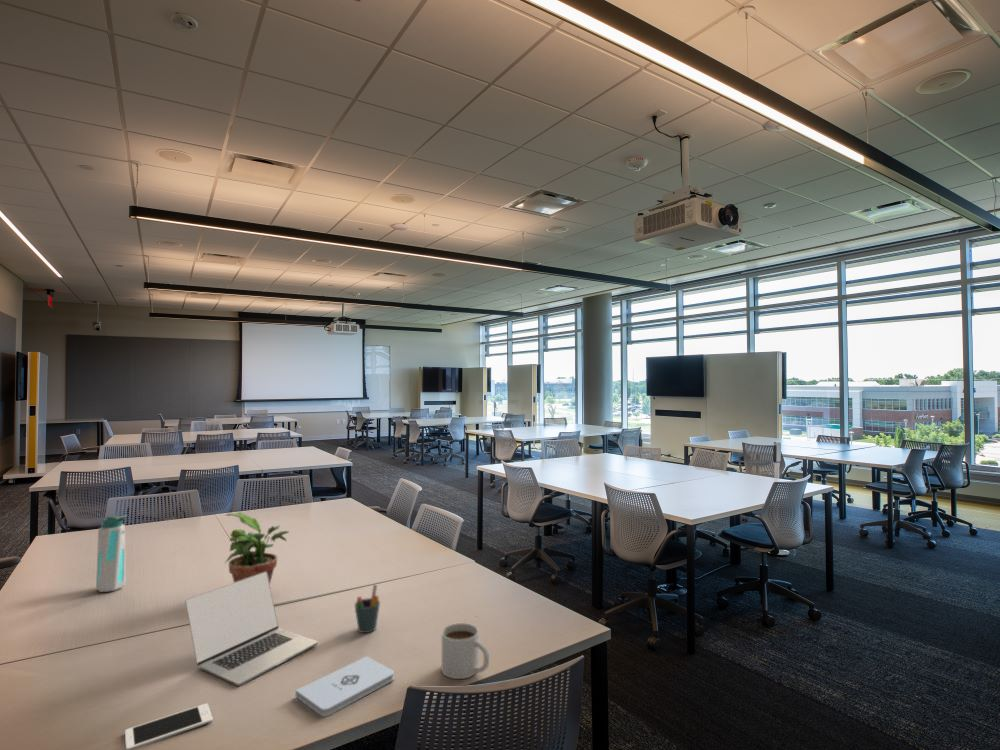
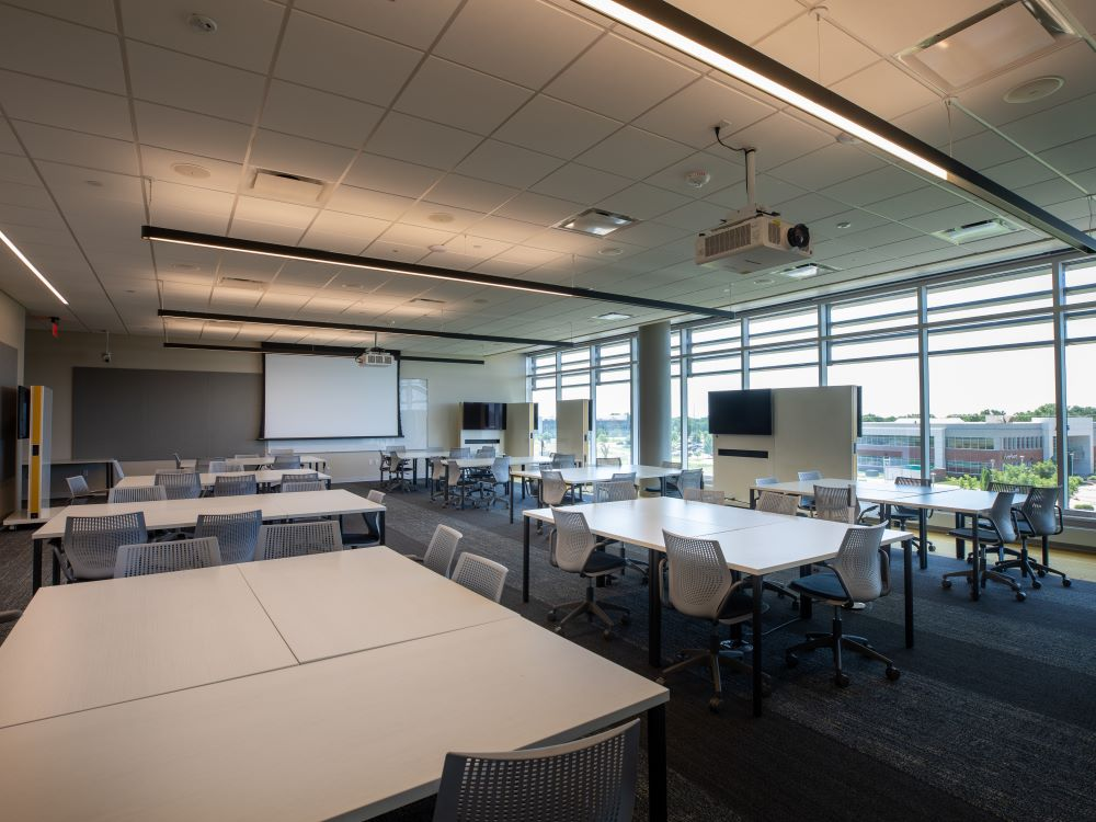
- mug (466, 652)
- notepad (347, 684)
- water bottle (113, 551)
- potted plant (261, 553)
- laptop (253, 622)
- pen holder (367, 609)
- cell phone (169, 725)
